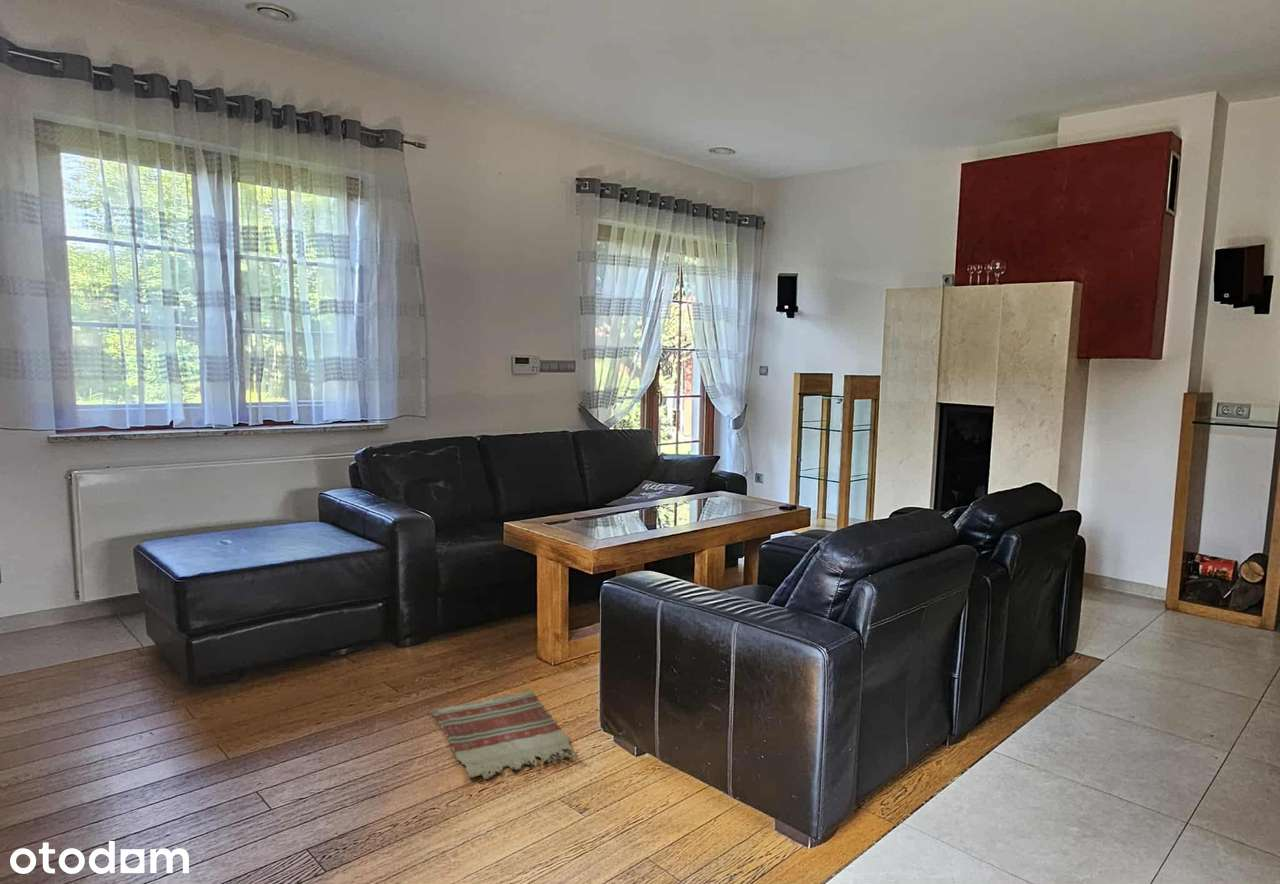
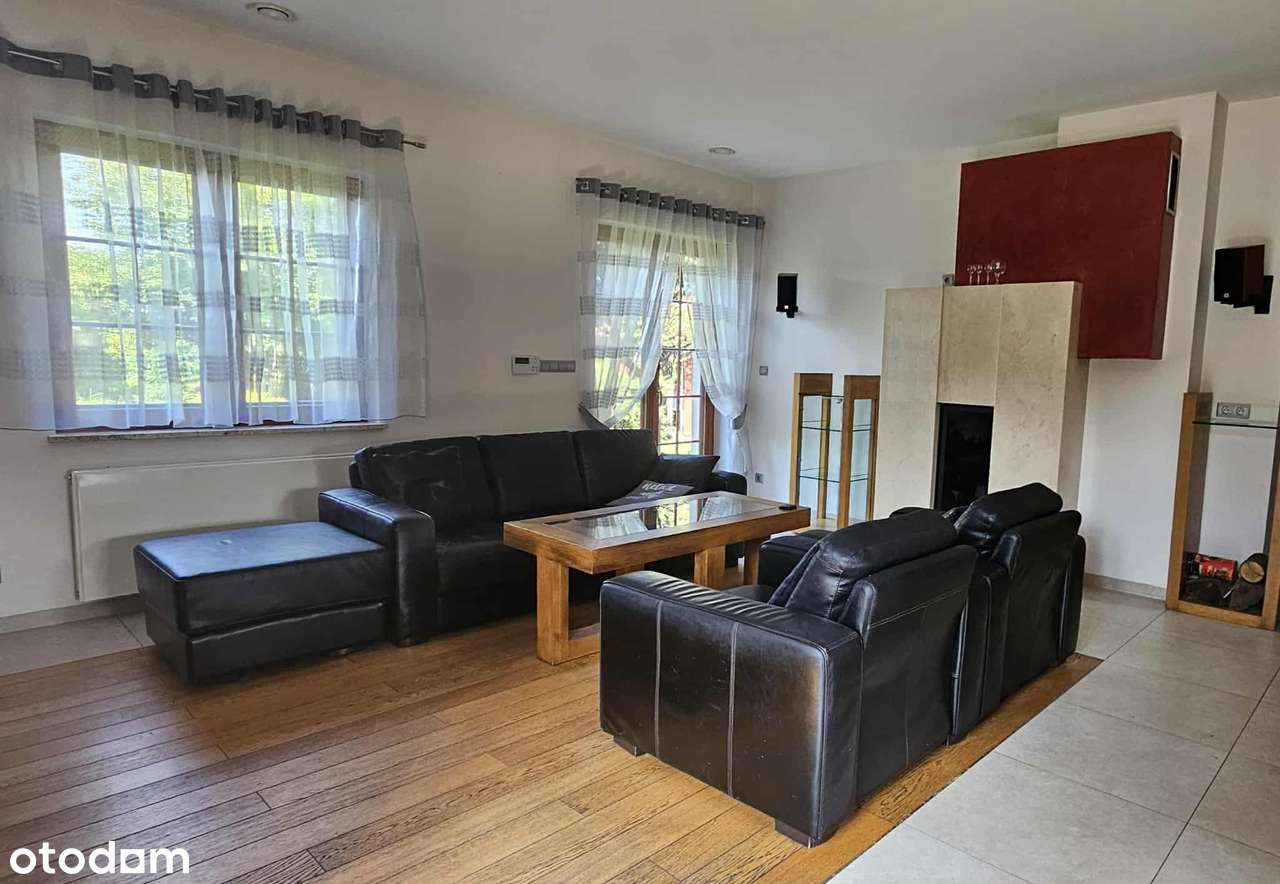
- rug (505, 729)
